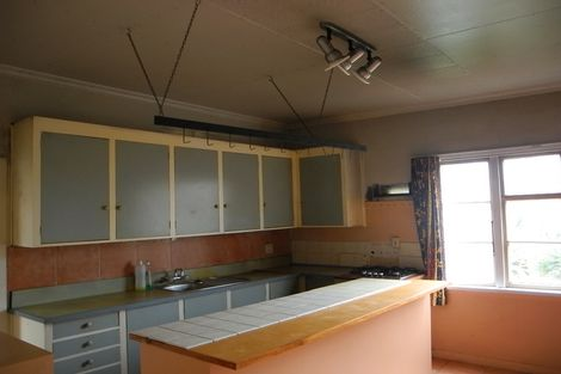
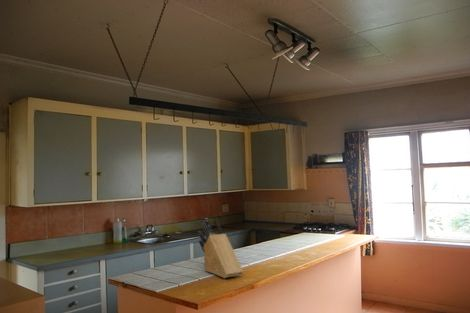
+ knife block (218, 245)
